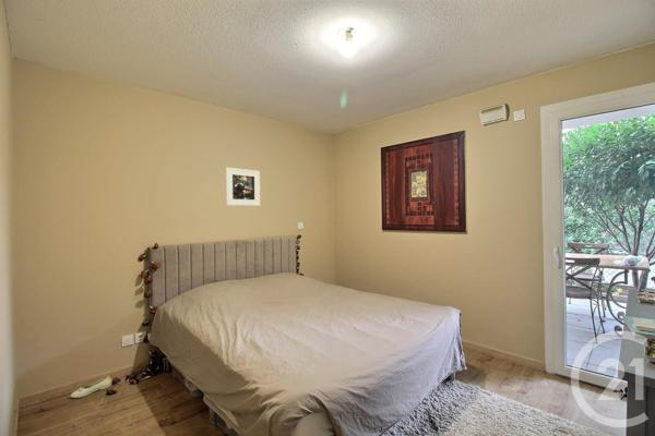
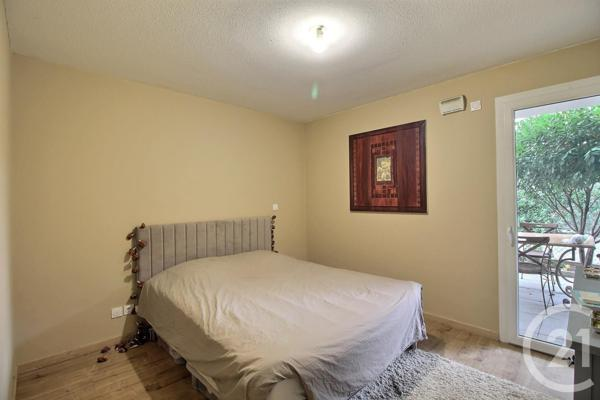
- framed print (243, 187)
- shoe (91, 386)
